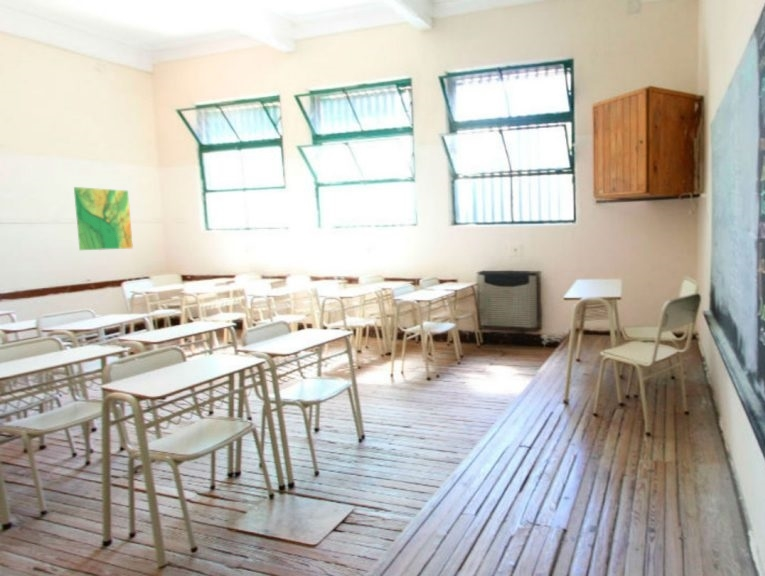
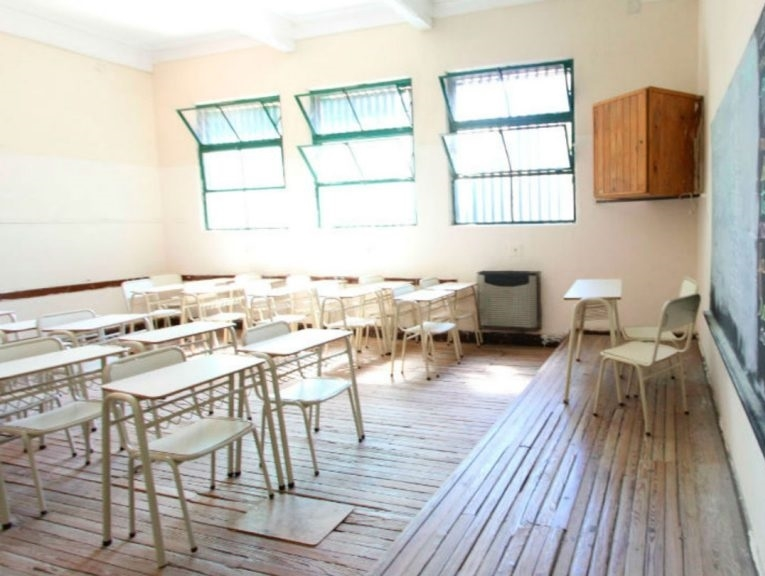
- map (104, 219)
